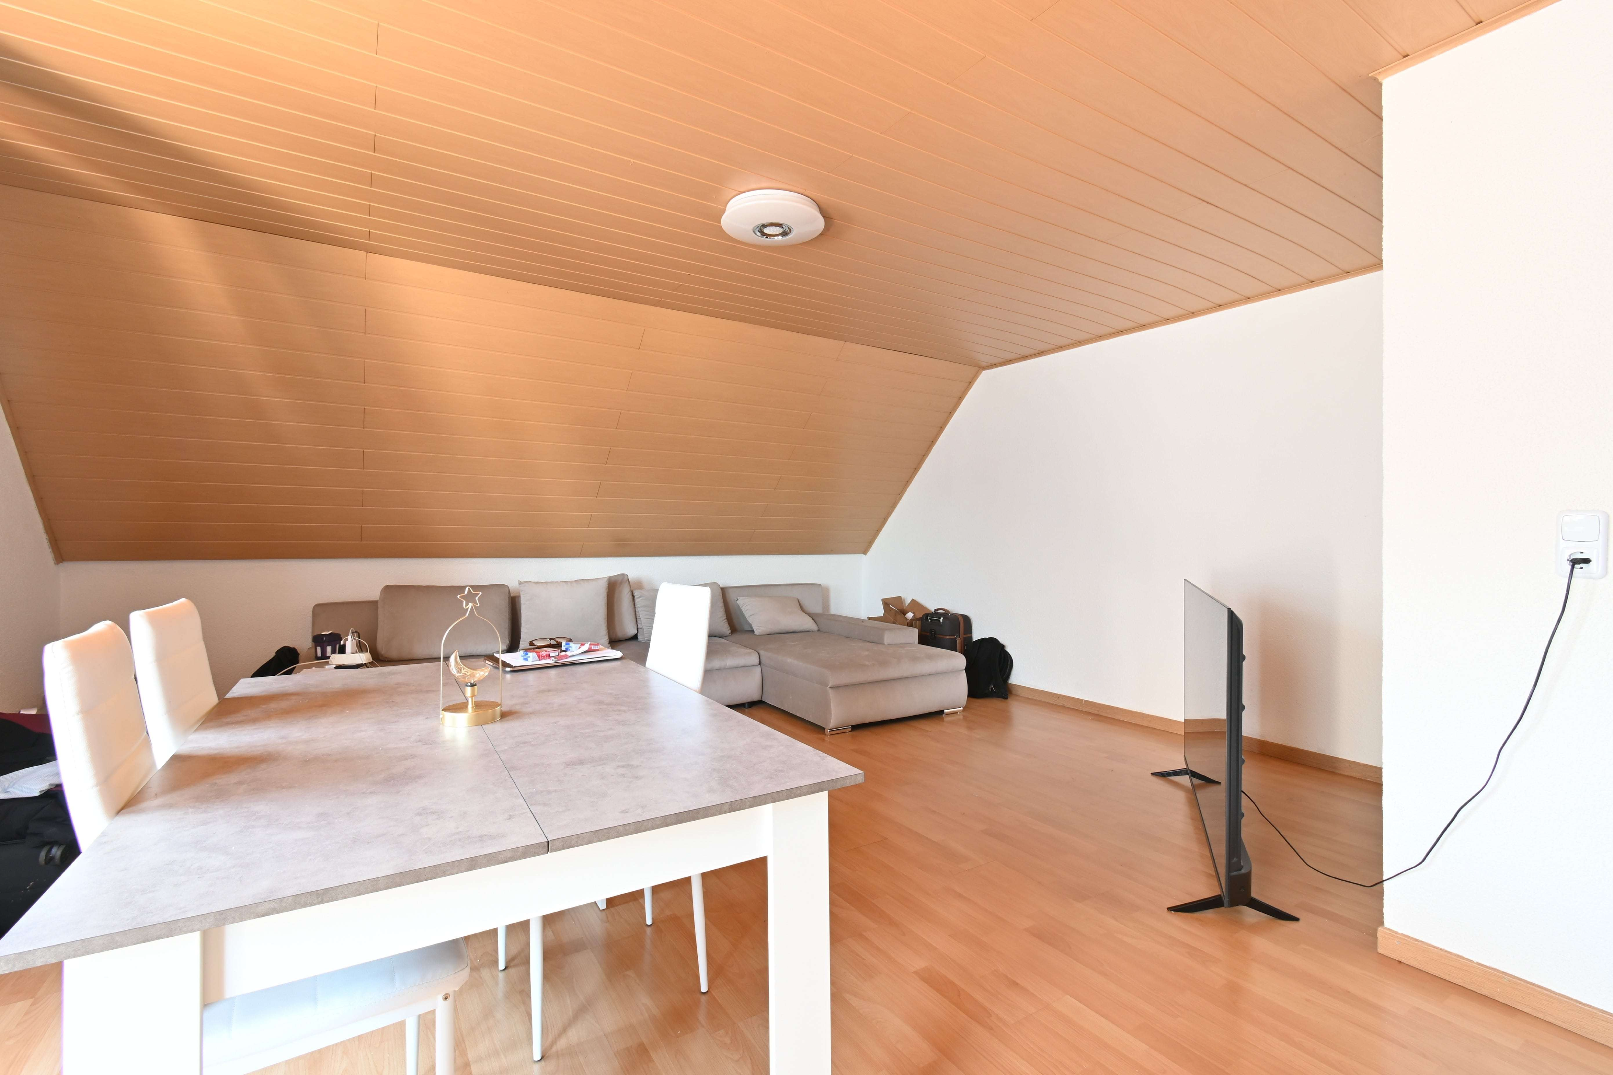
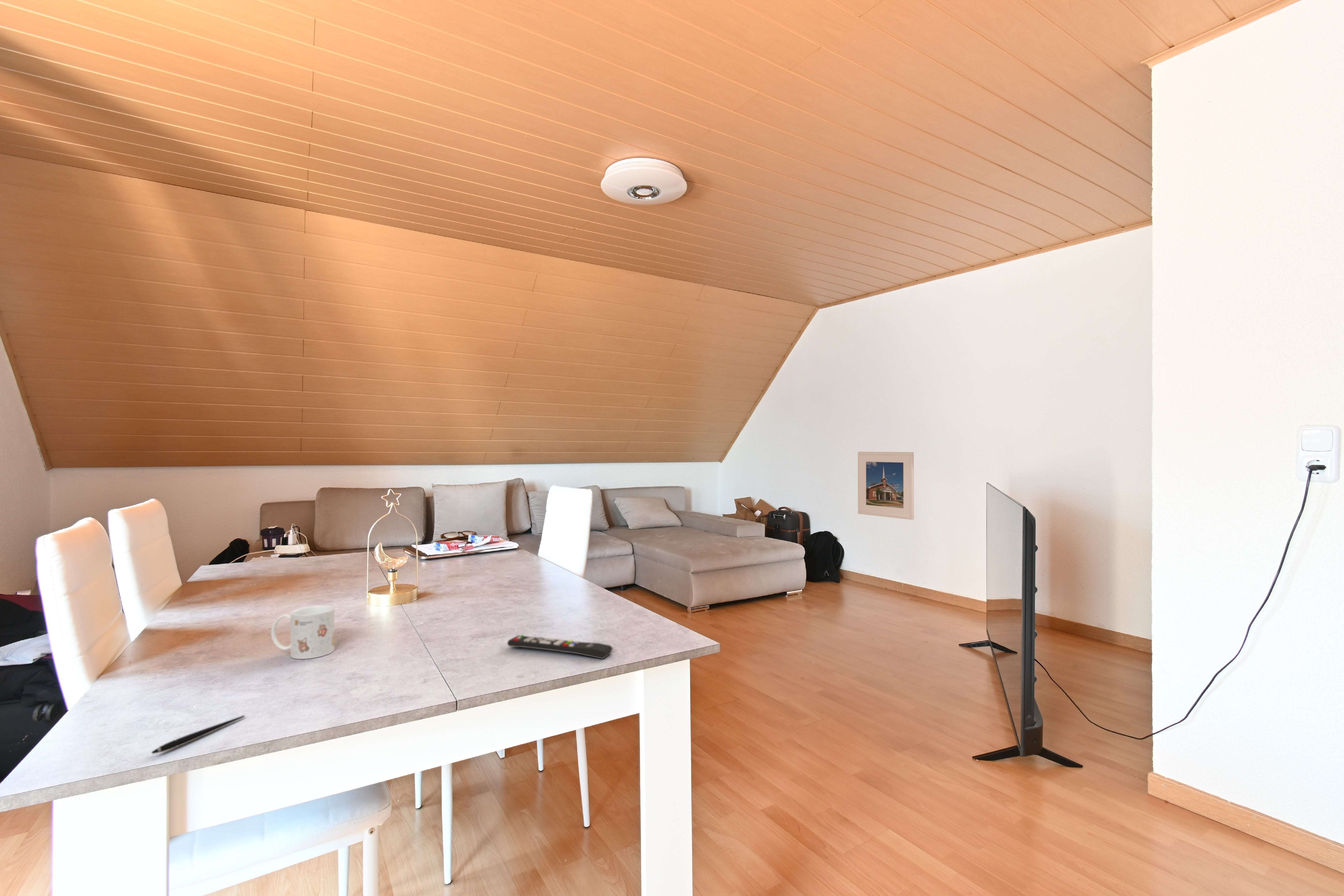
+ pen (202, 732)
+ mug (303, 632)
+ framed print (885, 484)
+ remote control (559, 646)
